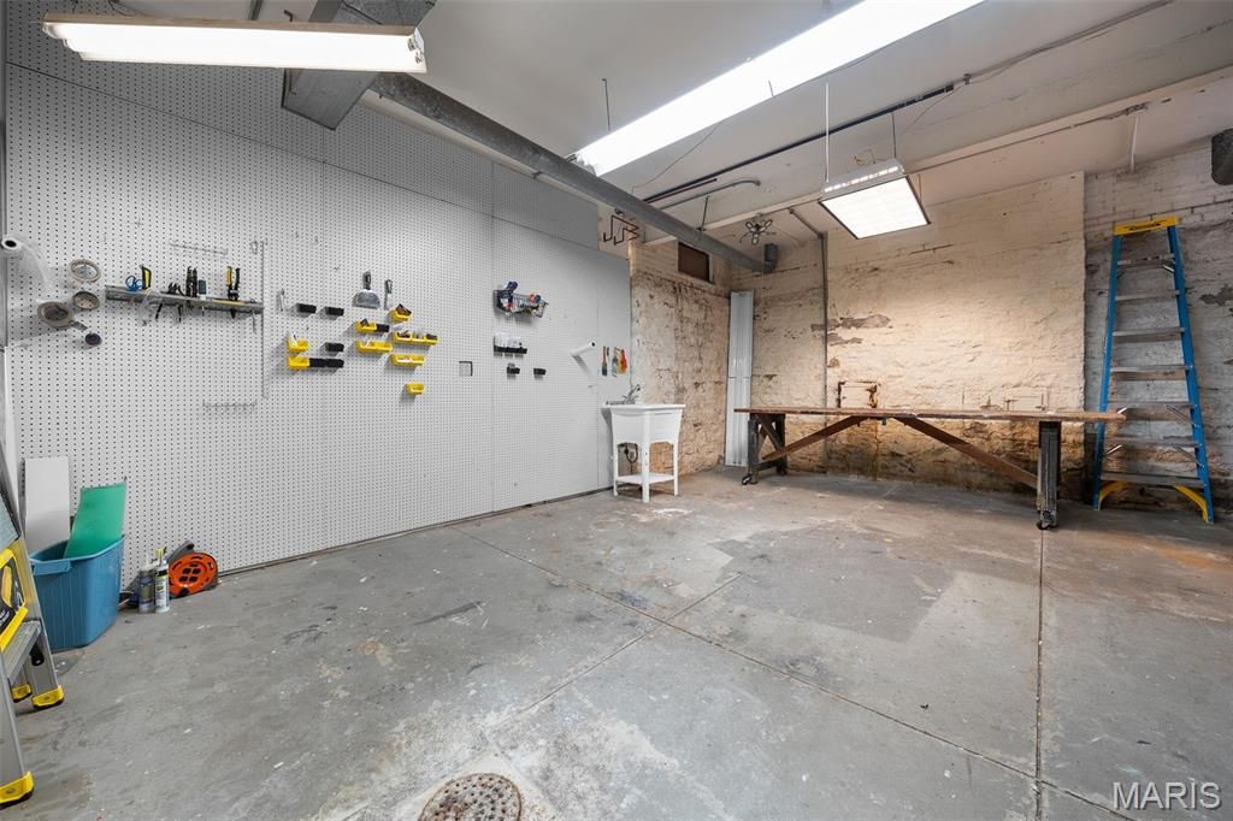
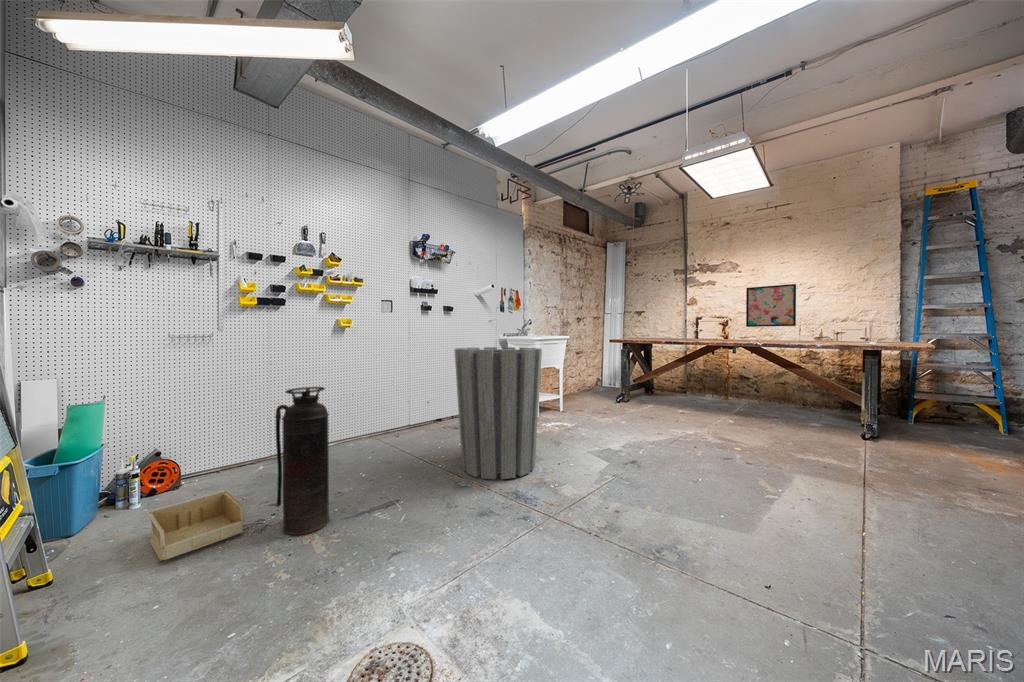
+ fire extinguisher (304, 456)
+ wall art (770, 306)
+ storage bin (197, 522)
+ trash can (498, 407)
